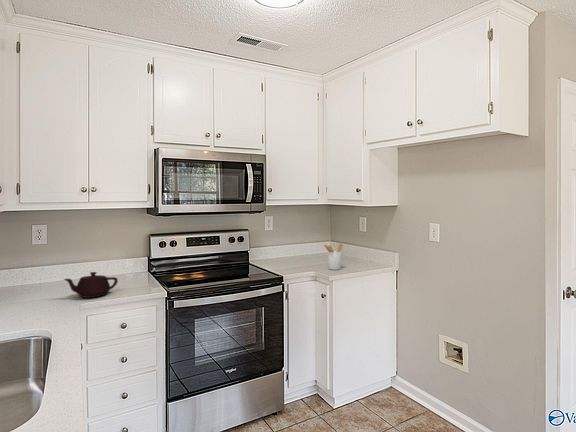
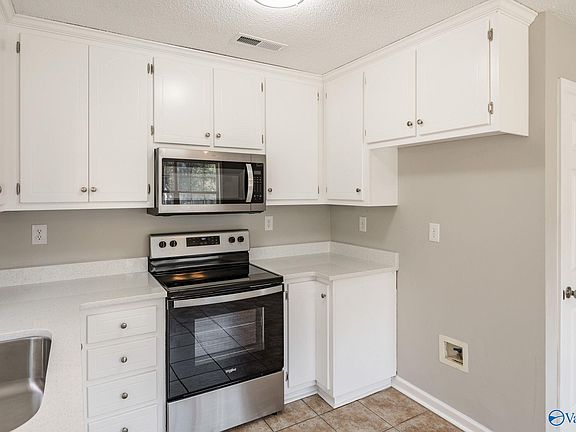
- teapot (91, 284)
- utensil holder (332, 256)
